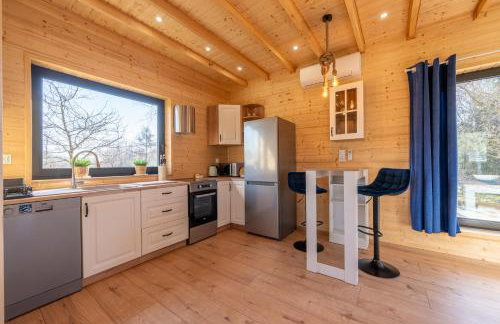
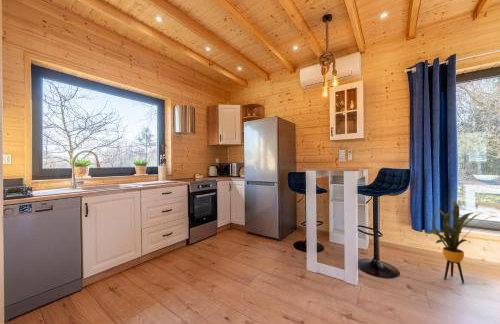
+ house plant (457, 241)
